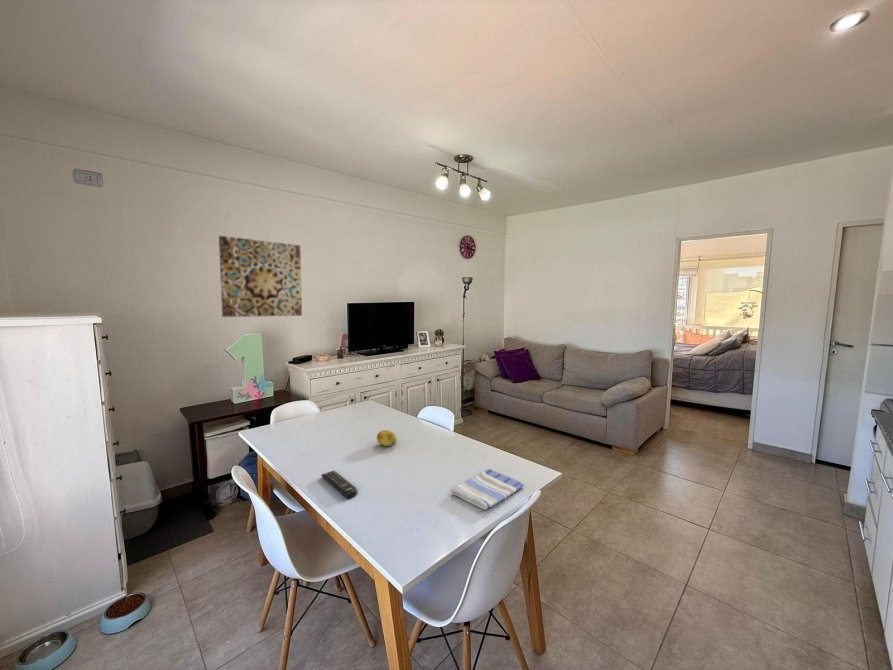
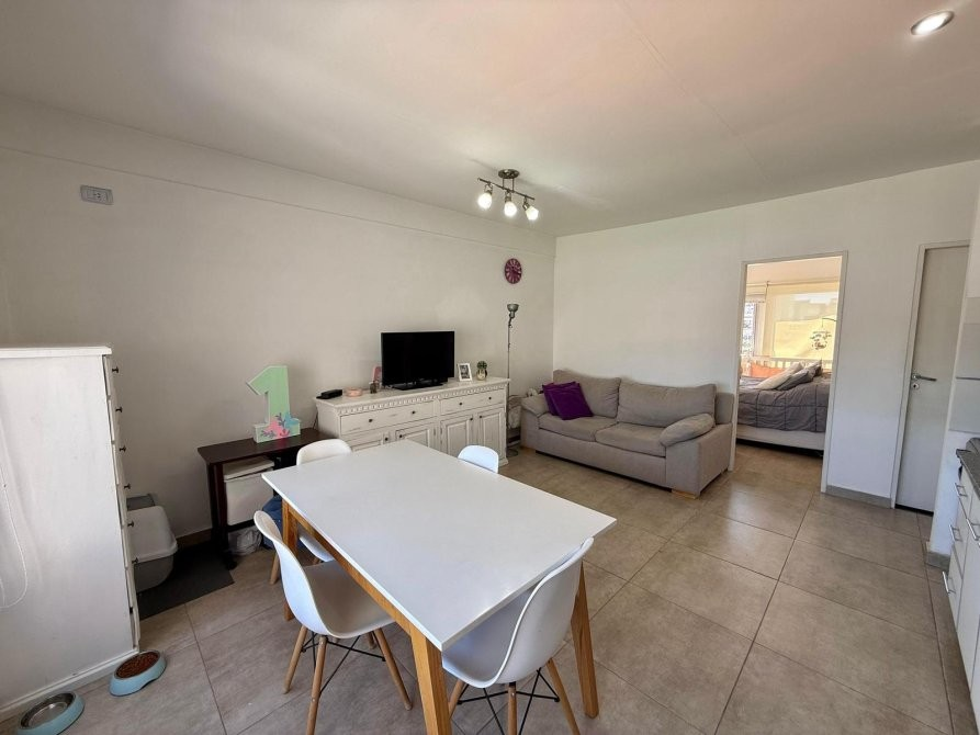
- wall art (263, 279)
- dish towel (487, 487)
- fruit (386, 437)
- remote control (338, 483)
